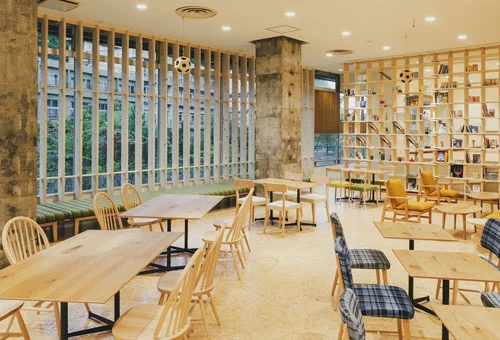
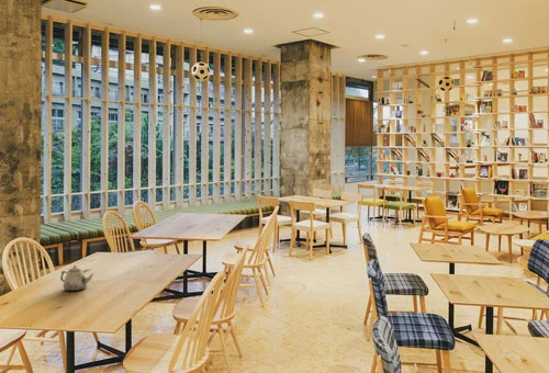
+ teapot (77, 276)
